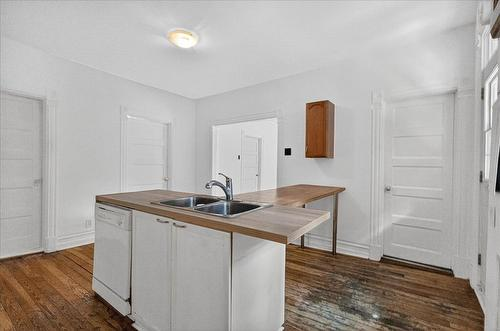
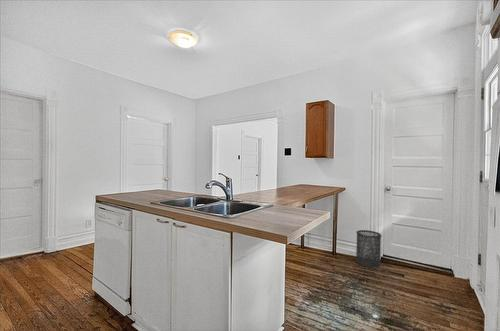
+ trash can (368, 248)
